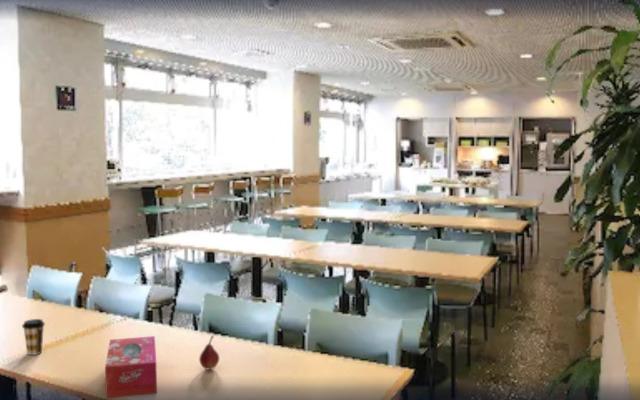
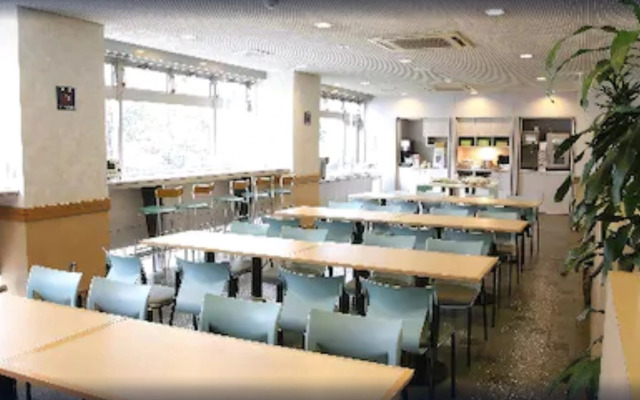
- fruit (209, 352)
- tissue box (132, 364)
- coffee cup (33, 337)
